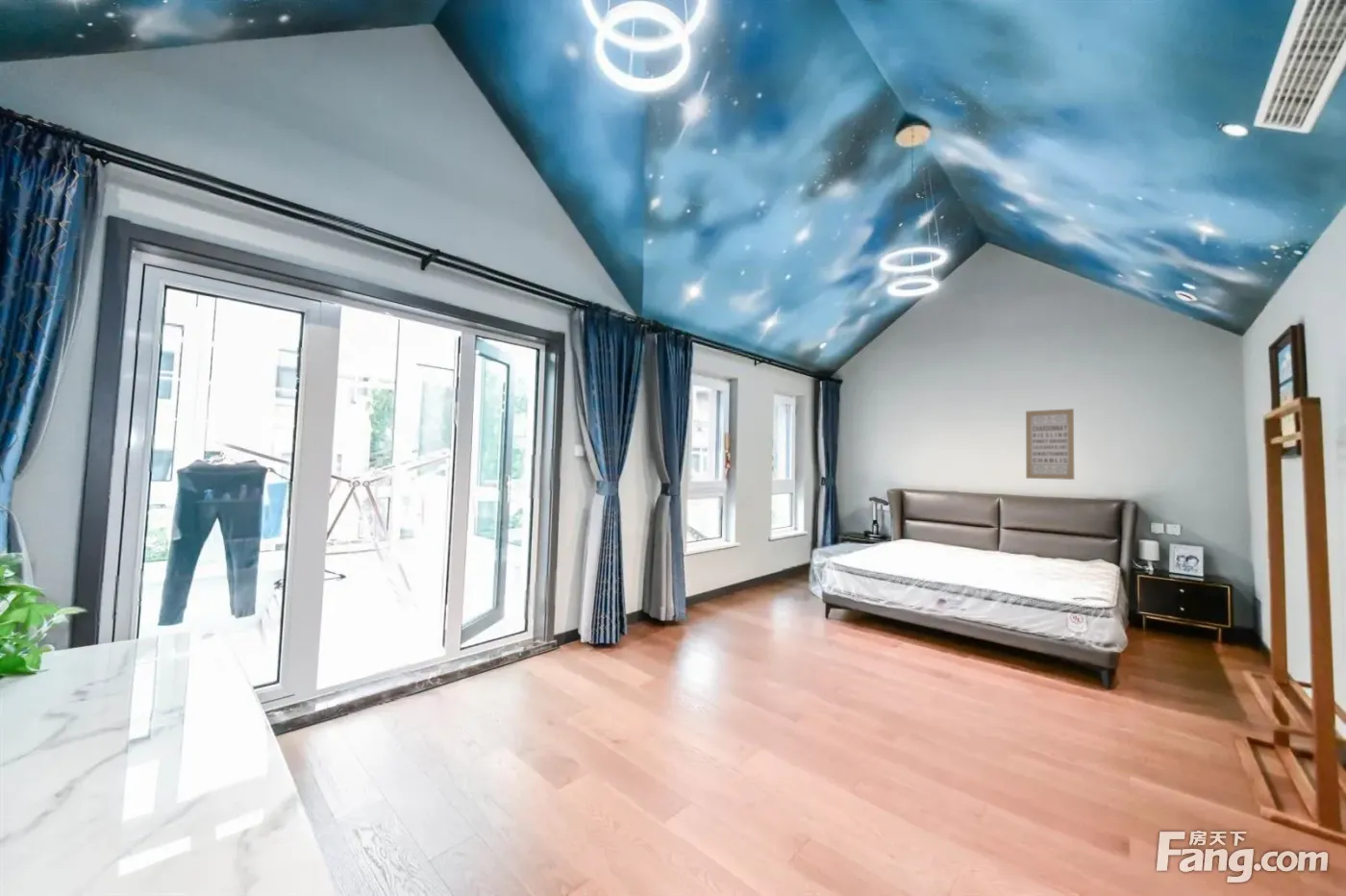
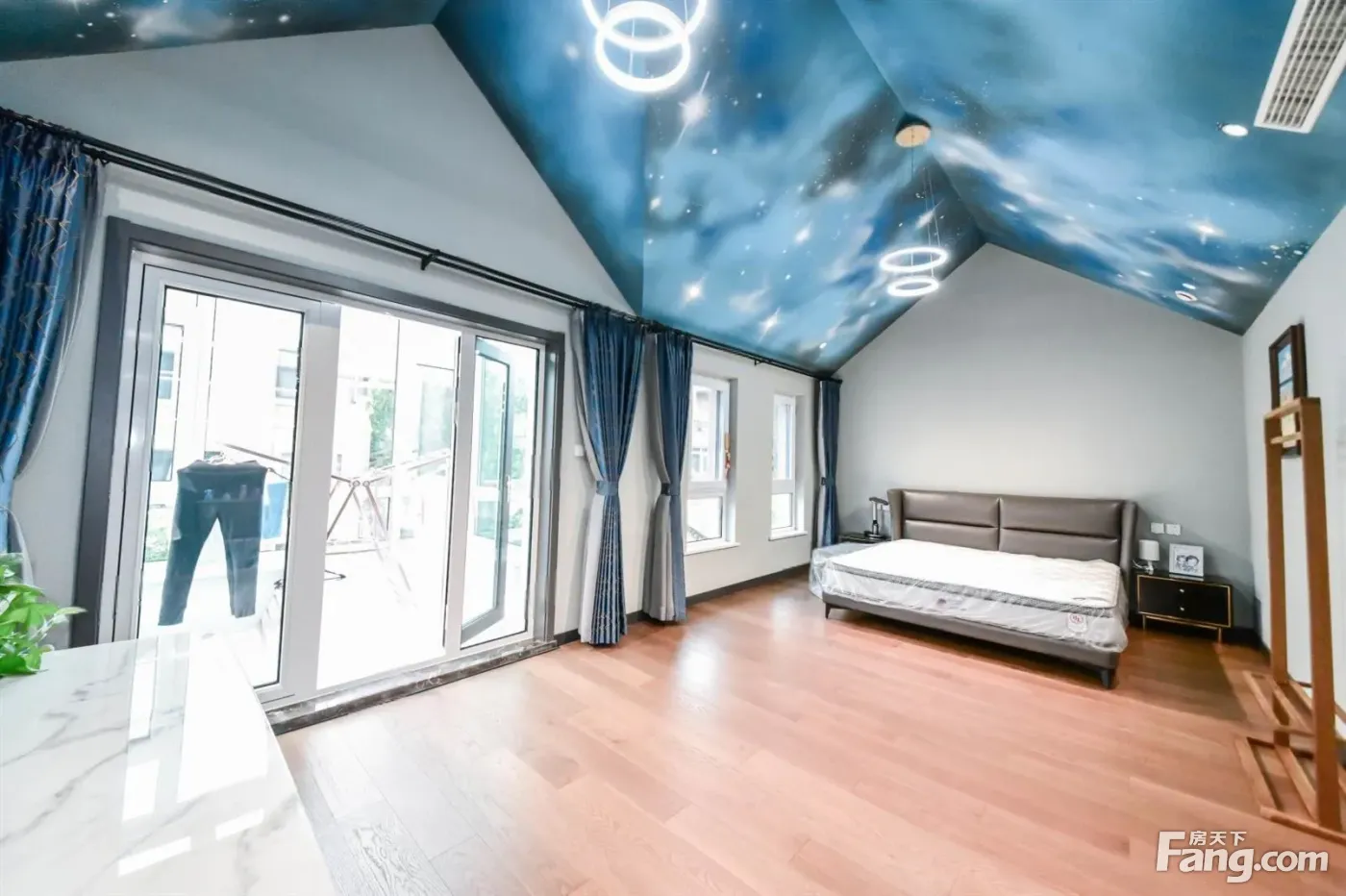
- wall art (1049, 444)
